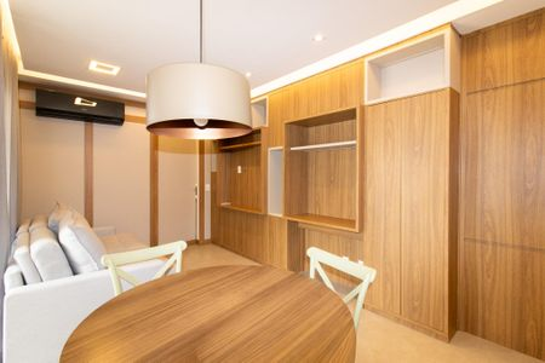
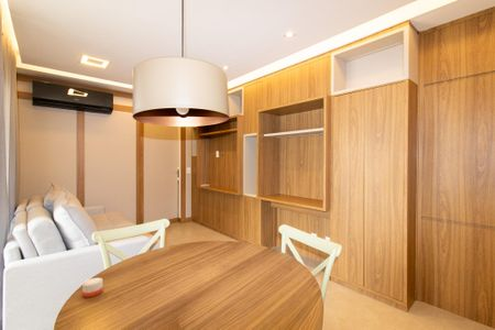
+ candle (92, 280)
